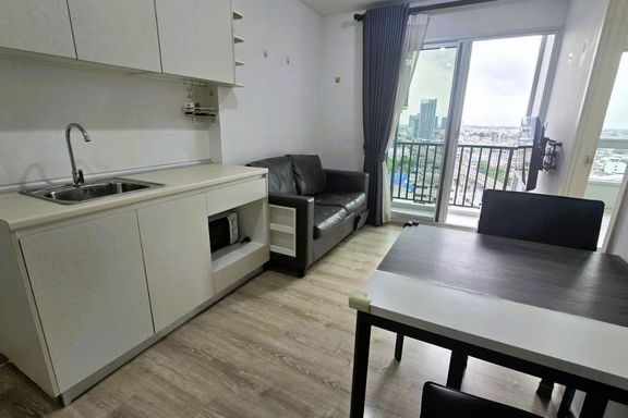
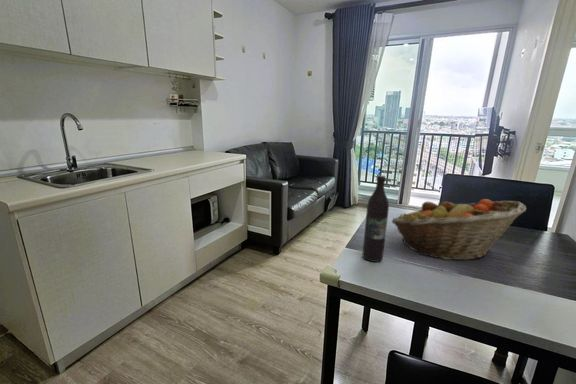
+ wine bottle (376, 218)
+ fruit basket (453, 221)
